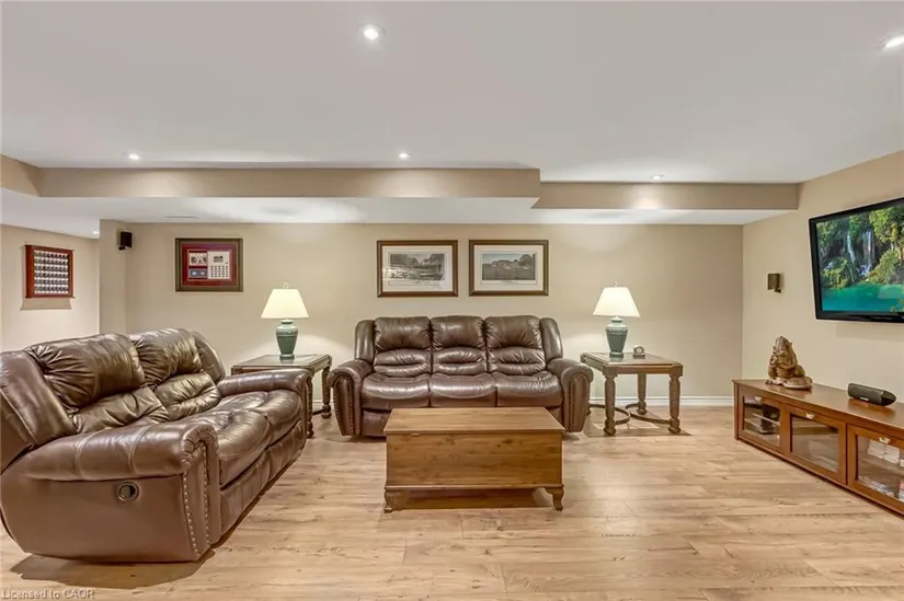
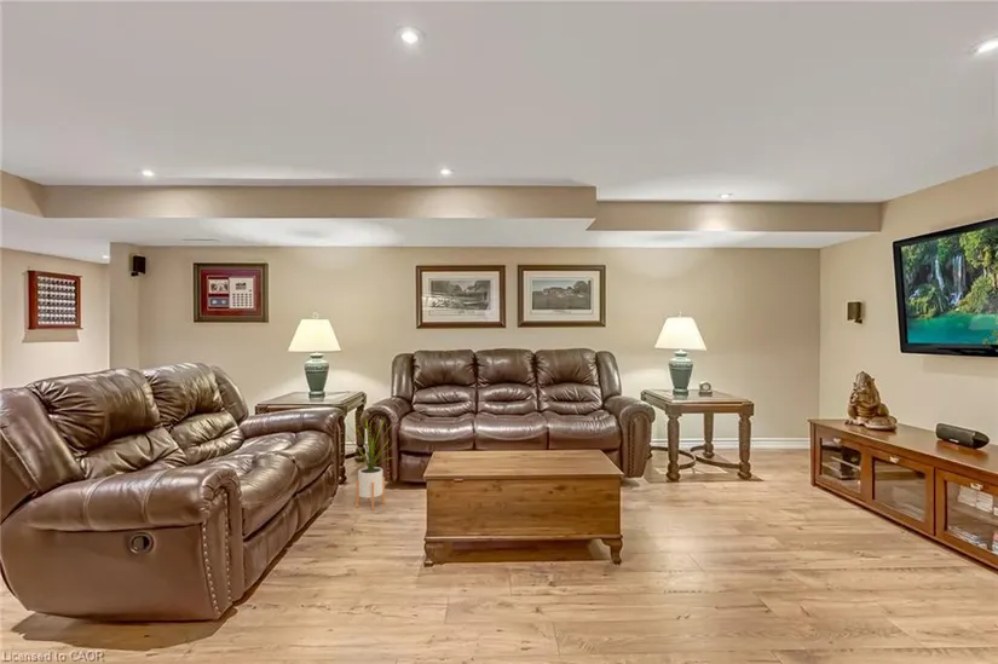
+ house plant (371, 458)
